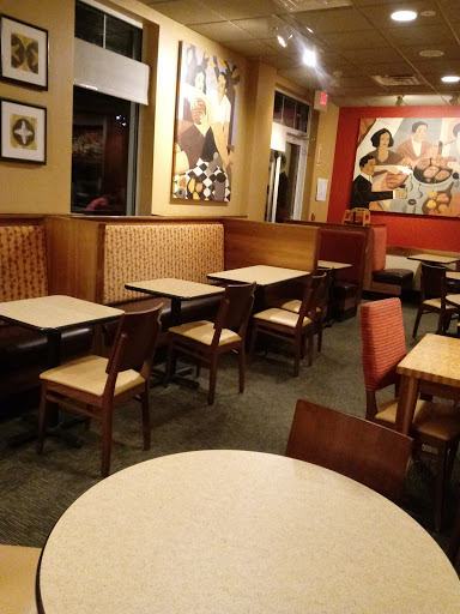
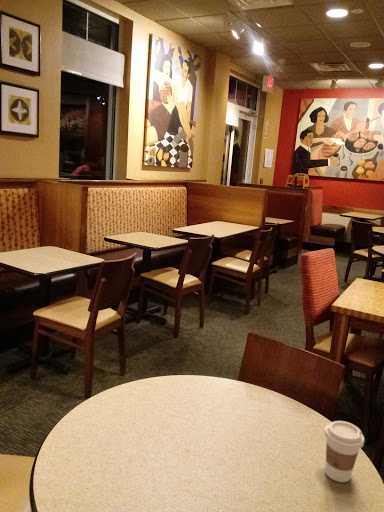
+ coffee cup (341, 451)
